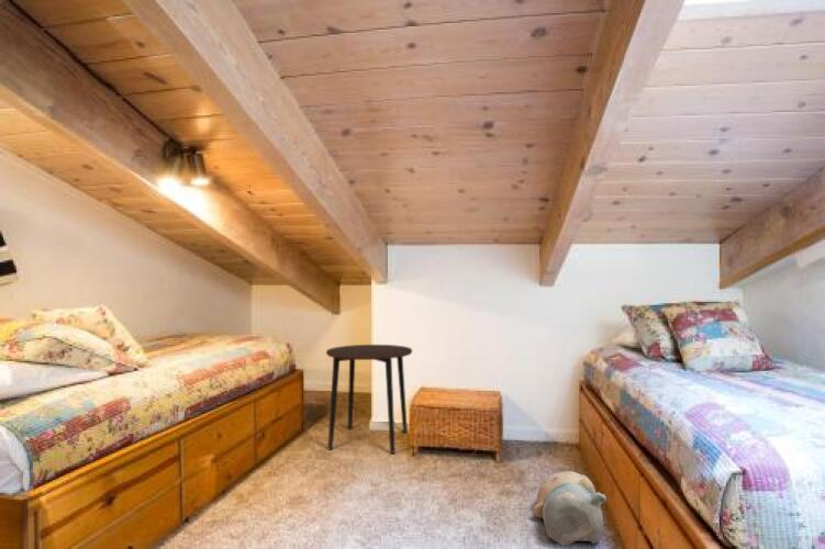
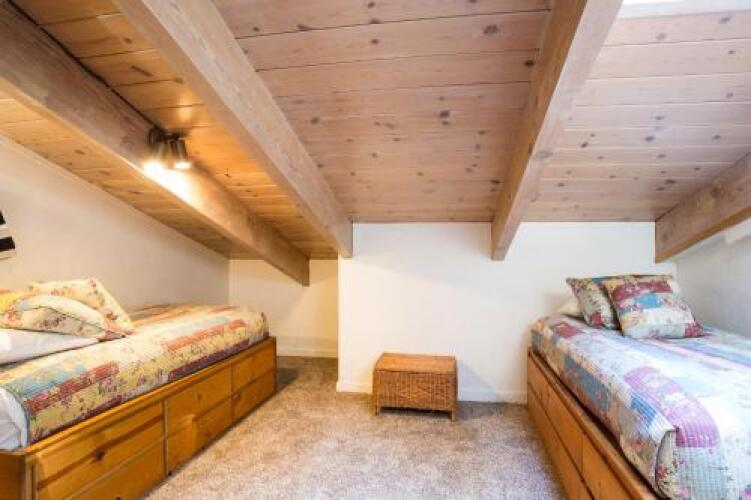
- plush toy (566, 501)
- side table (353, 394)
